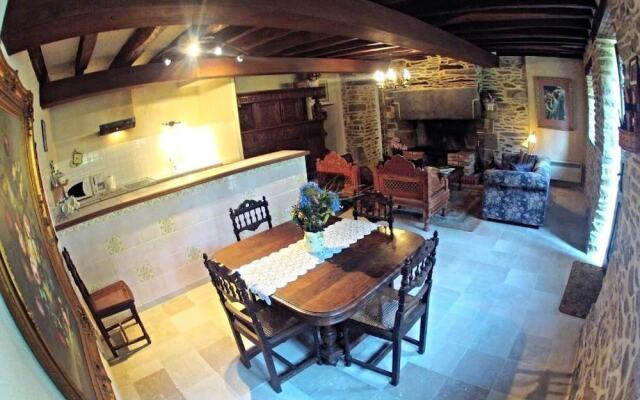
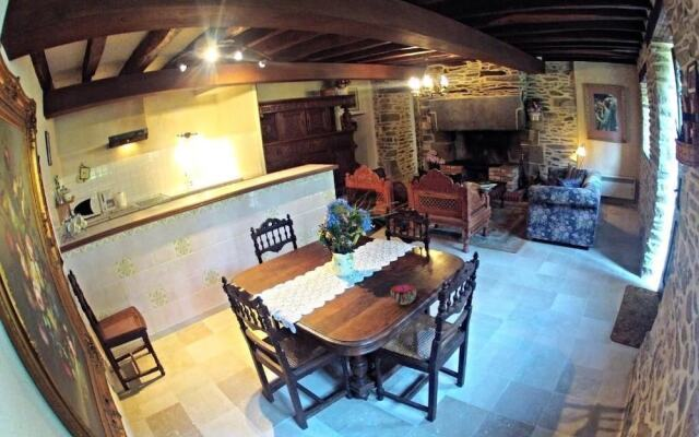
+ decorative bowl (403, 295)
